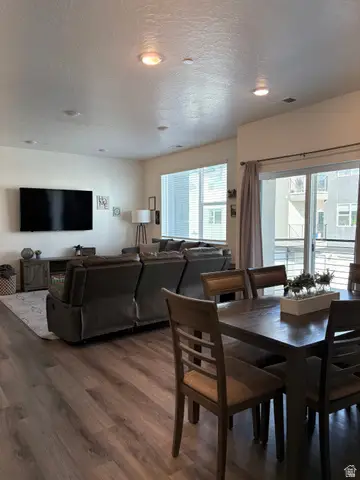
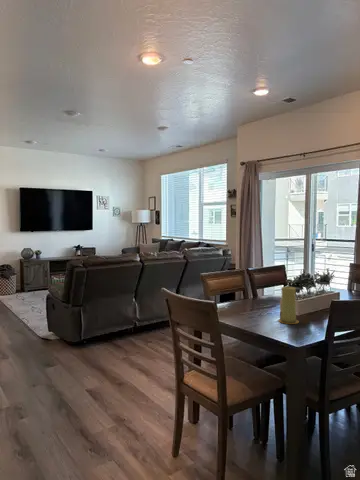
+ candle (288, 304)
